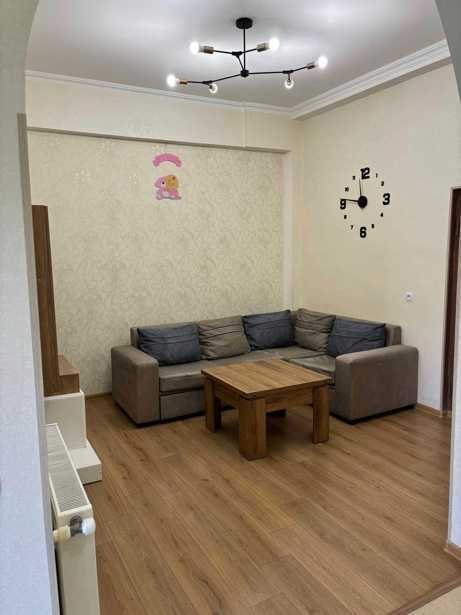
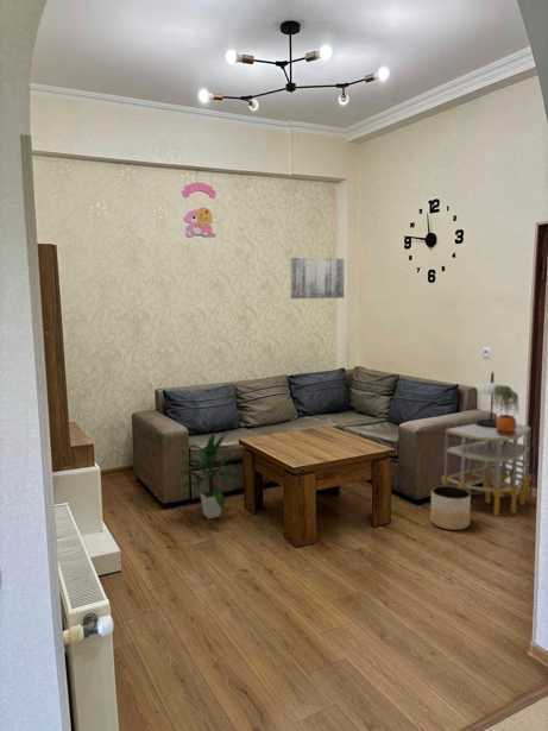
+ table lamp (491, 398)
+ shelving unit (493, 466)
+ planter (449, 508)
+ indoor plant (209, 475)
+ potted plant (505, 409)
+ wall art (317, 278)
